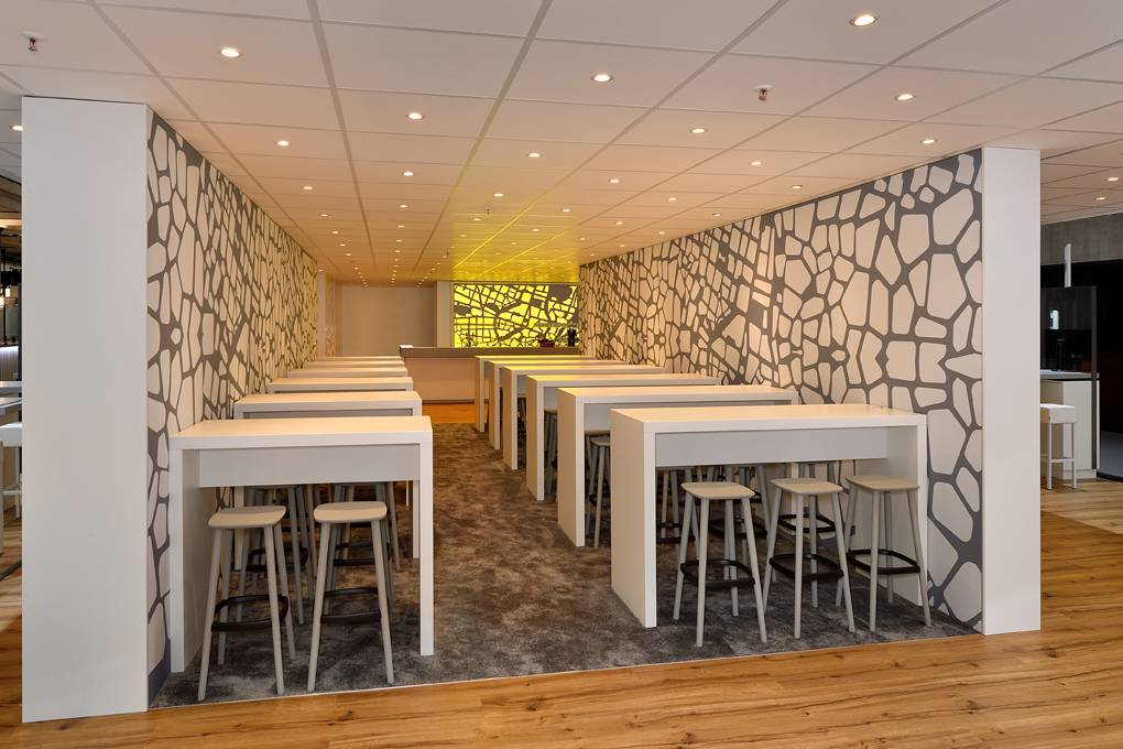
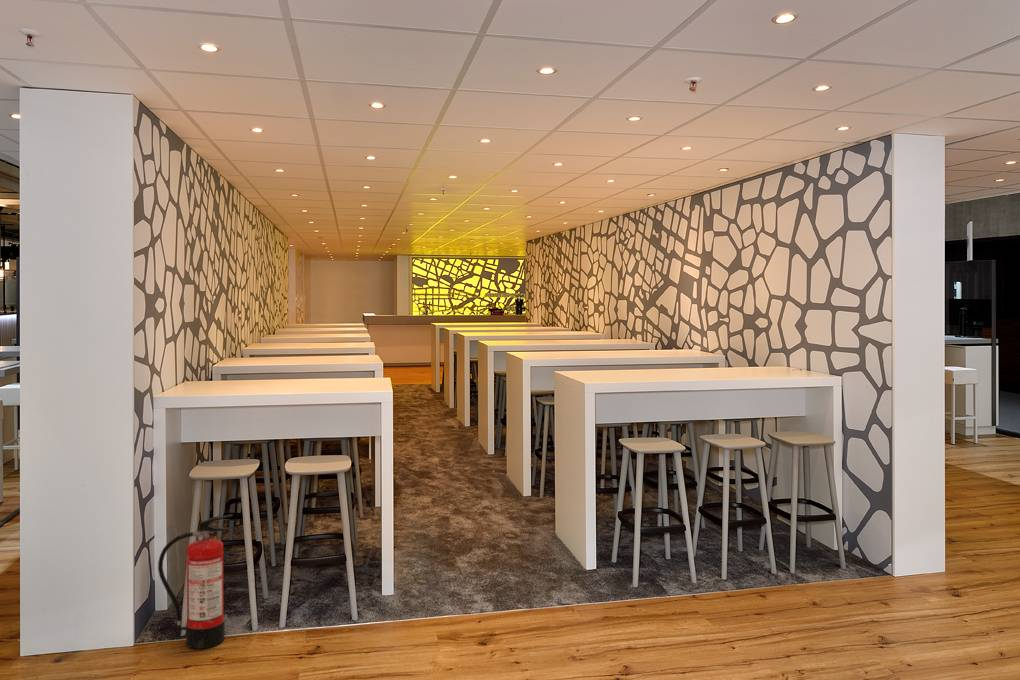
+ fire extinguisher (195, 579)
